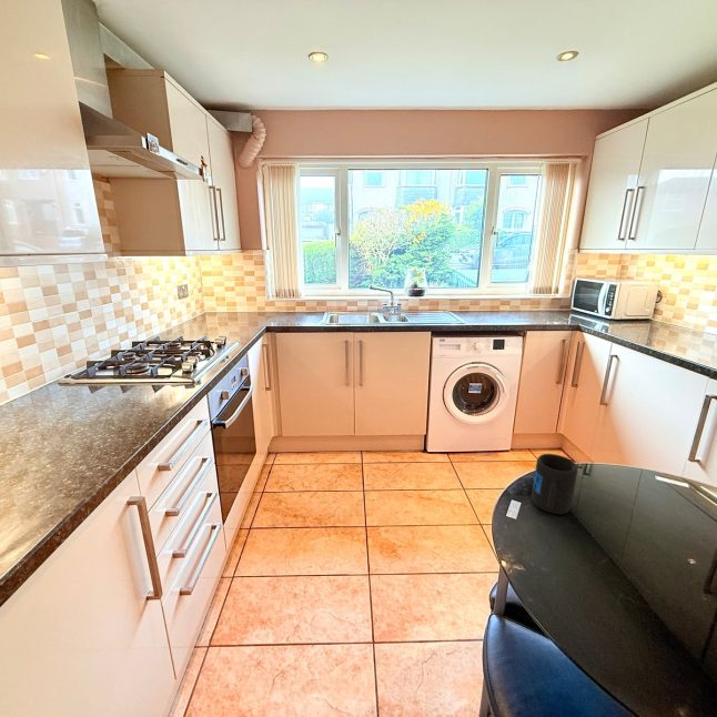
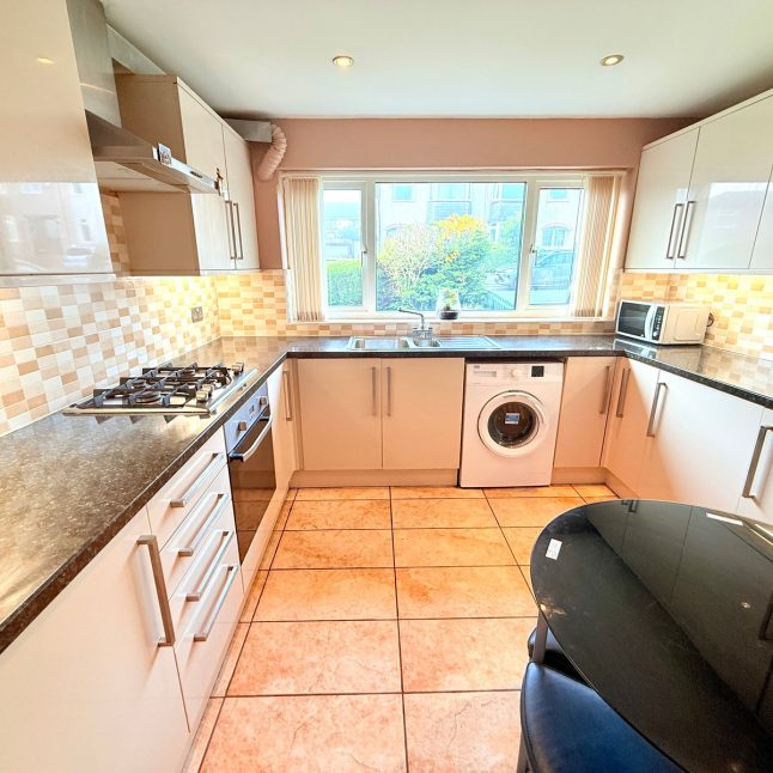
- mug (553, 486)
